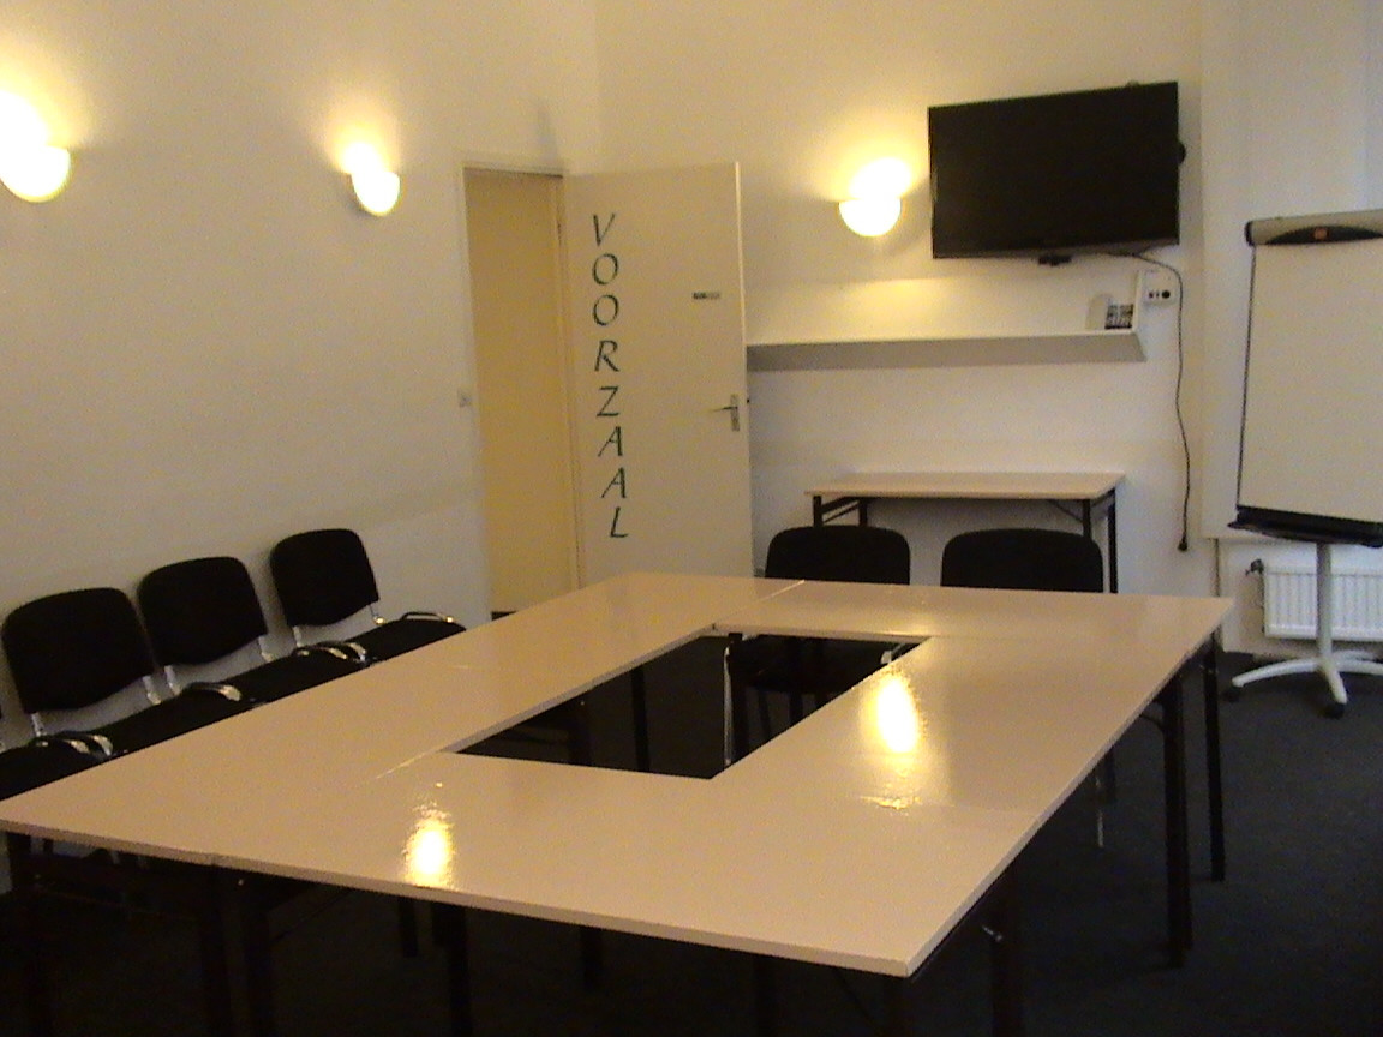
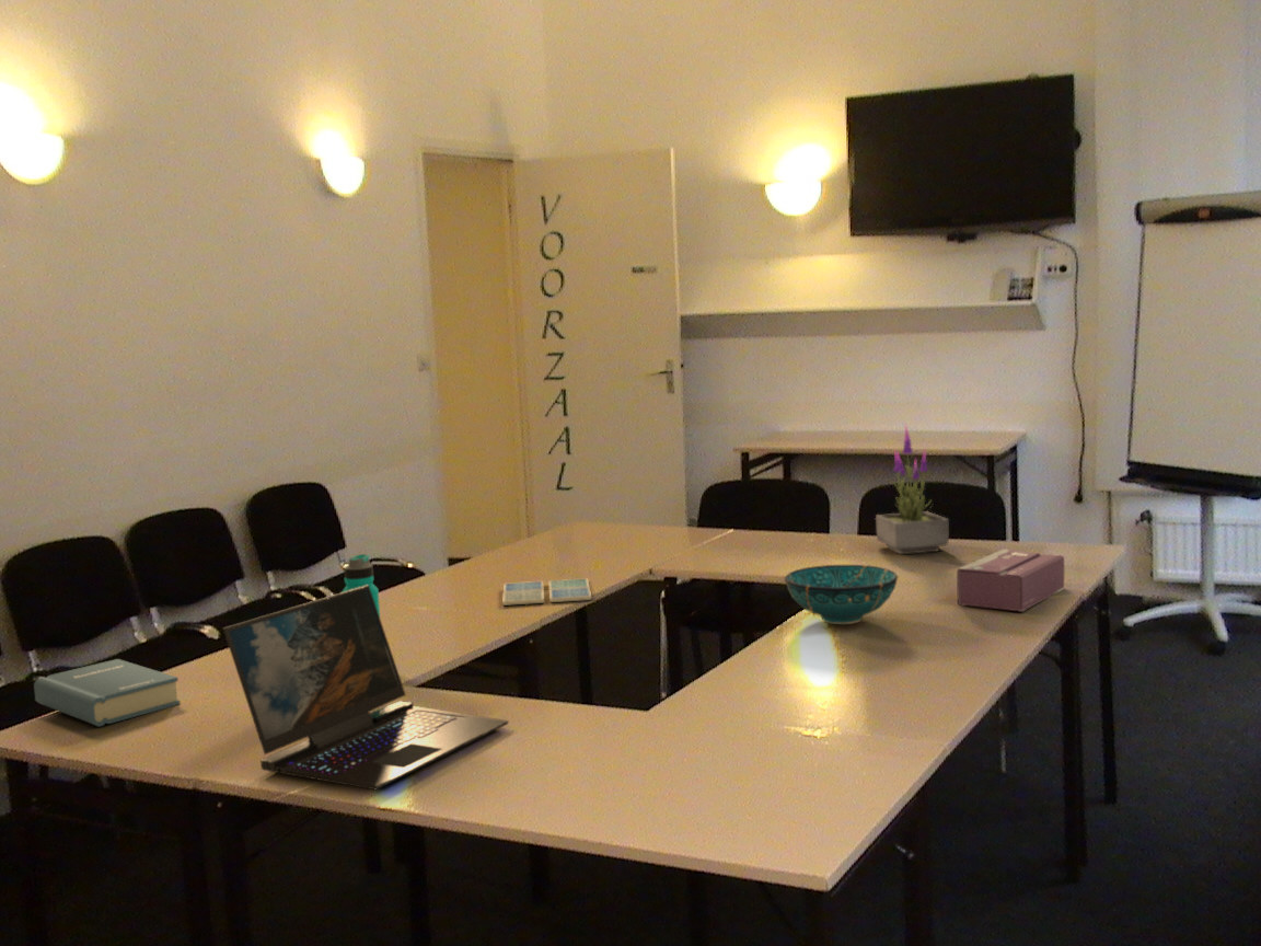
+ hardback book (106, 691)
+ water bottle (378, 612)
+ decorative bowl (841, 597)
+ drink coaster (543, 591)
+ potted plant (911, 486)
+ laptop (370, 680)
+ tissue box (1011, 578)
